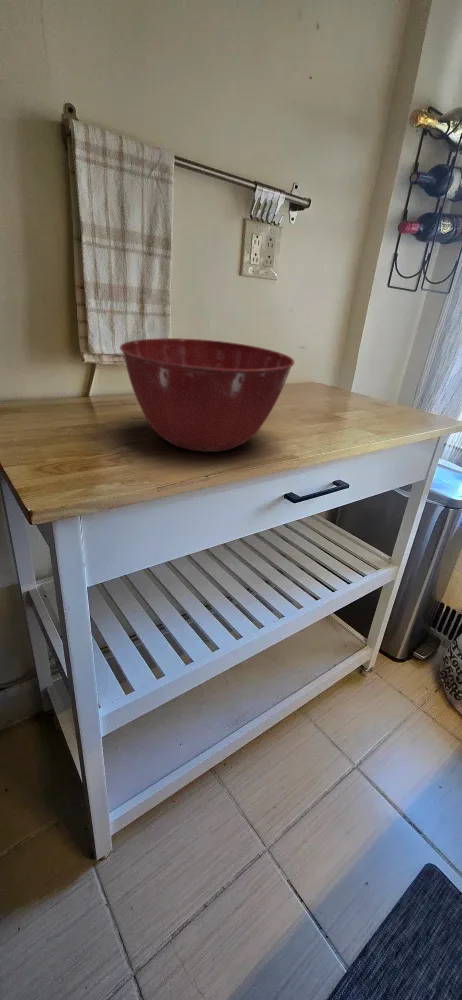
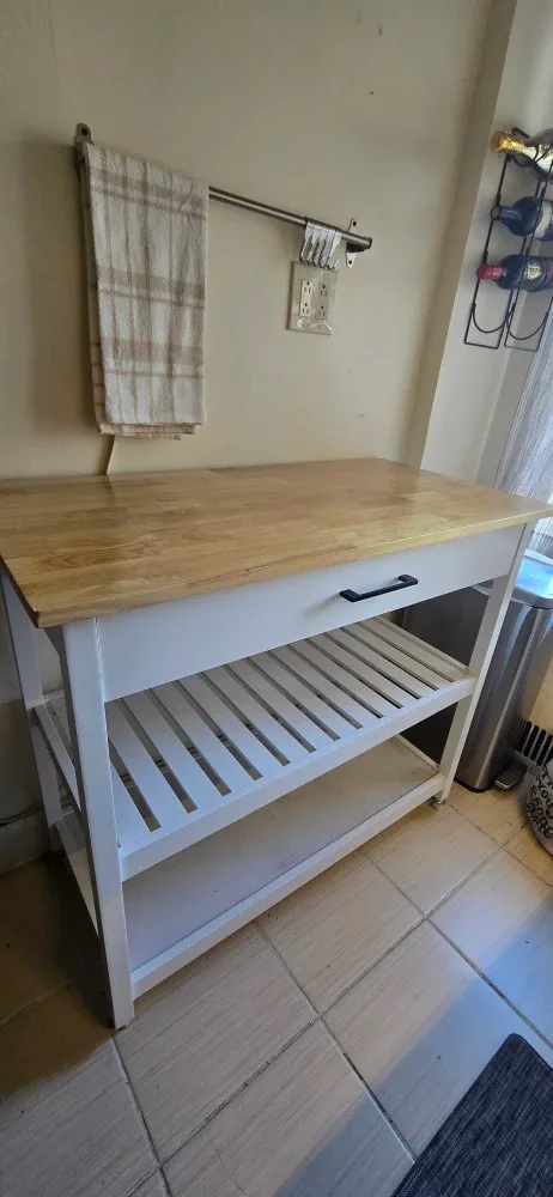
- mixing bowl (205, 396)
